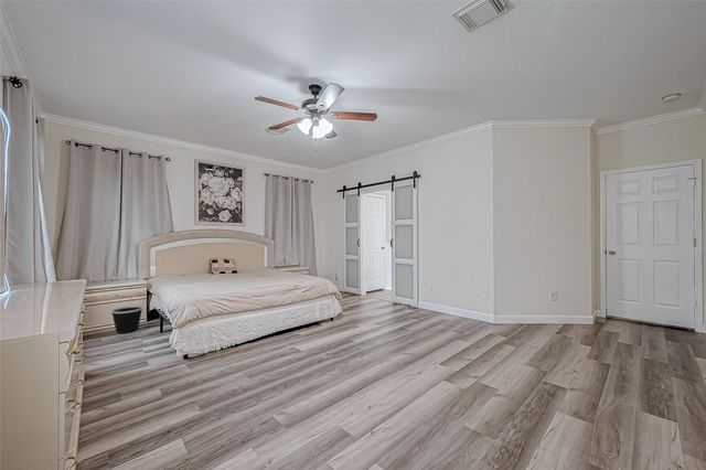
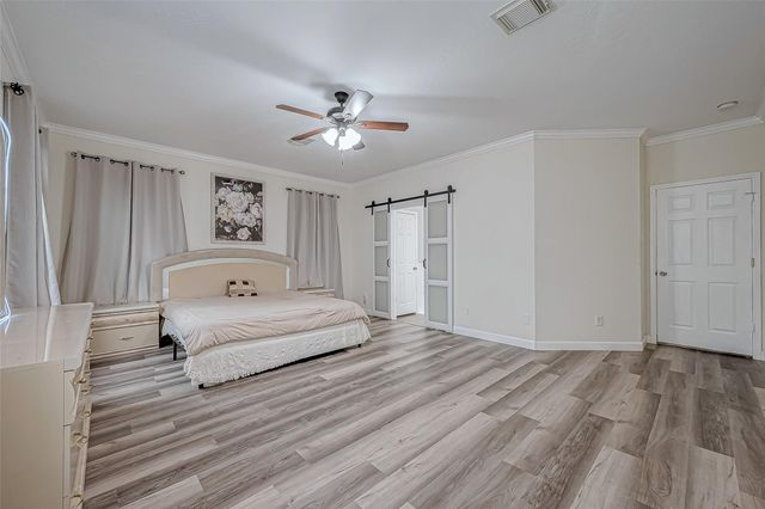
- wastebasket (127, 321)
